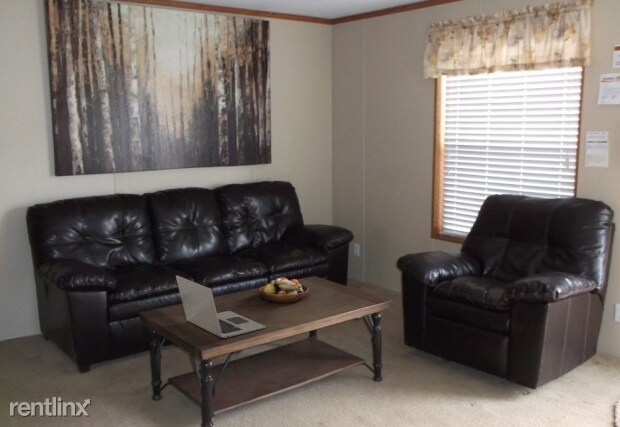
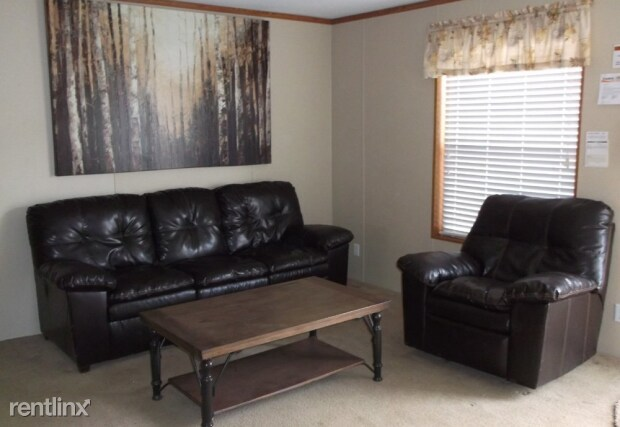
- fruit bowl (284, 287)
- laptop (214, 304)
